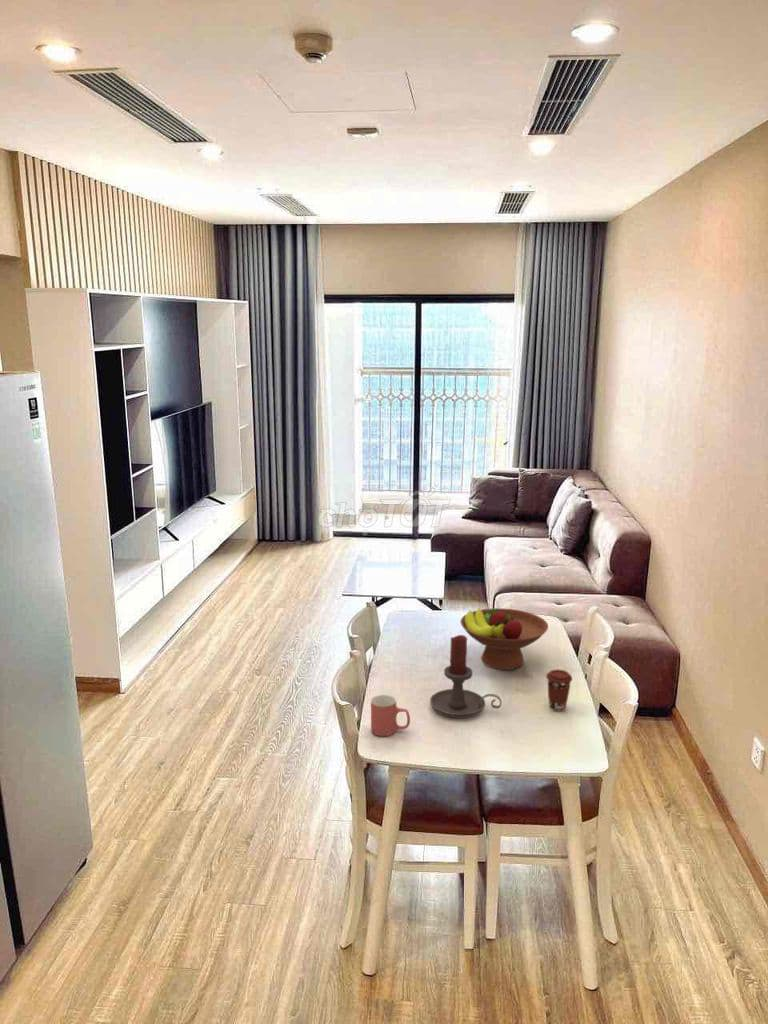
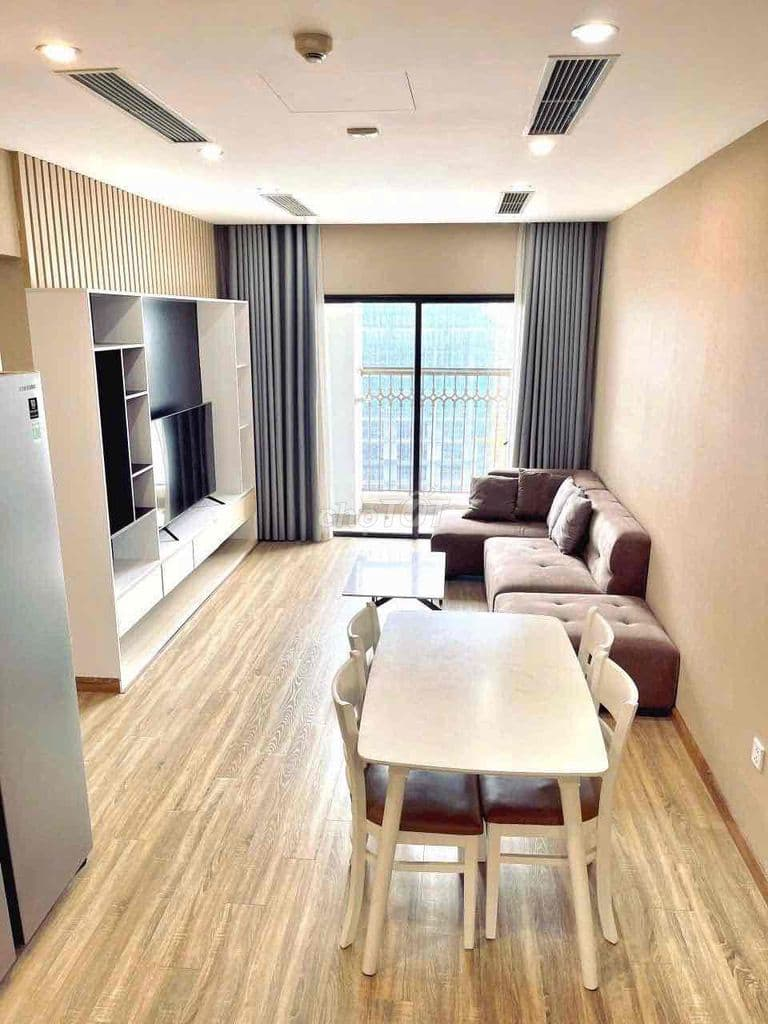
- fruit bowl (503, 635)
- coffee cup (558, 690)
- mug (390, 715)
- candle holder (466, 672)
